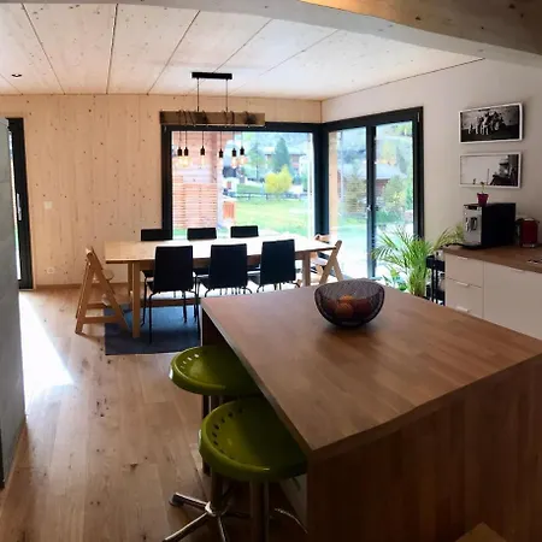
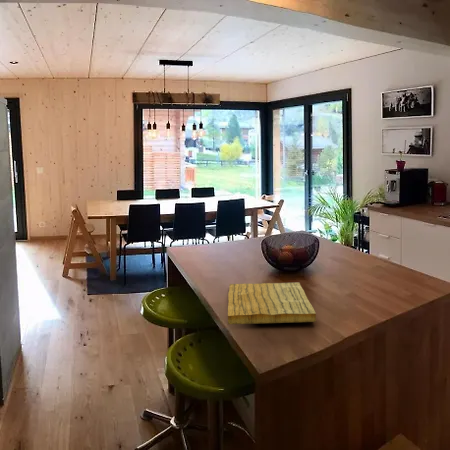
+ cutting board (267, 299)
